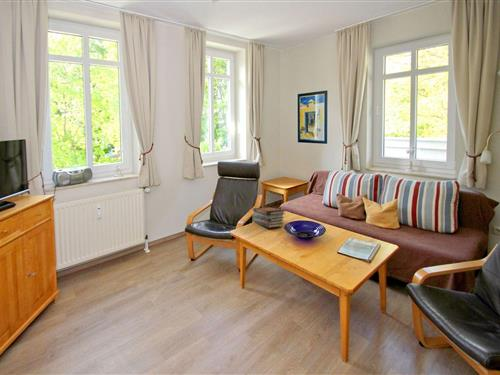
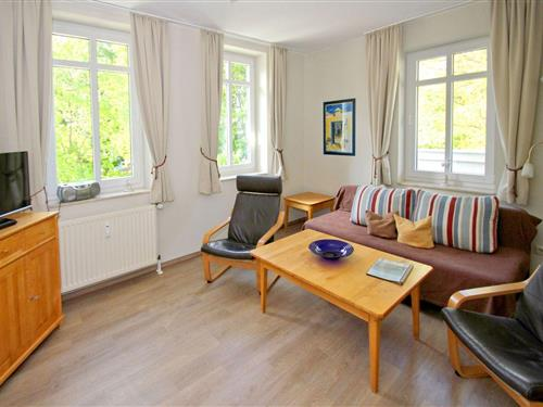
- book stack (268, 216)
